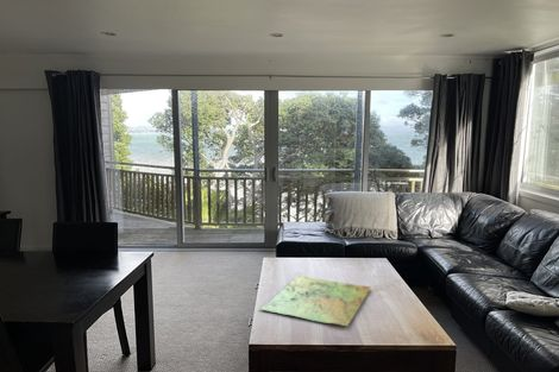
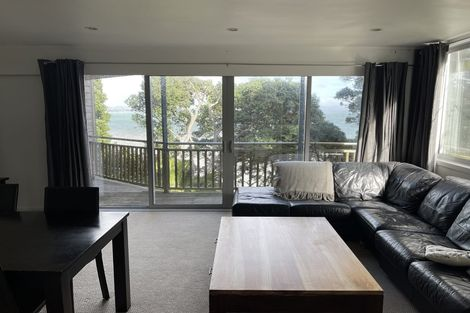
- board game (319, 296)
